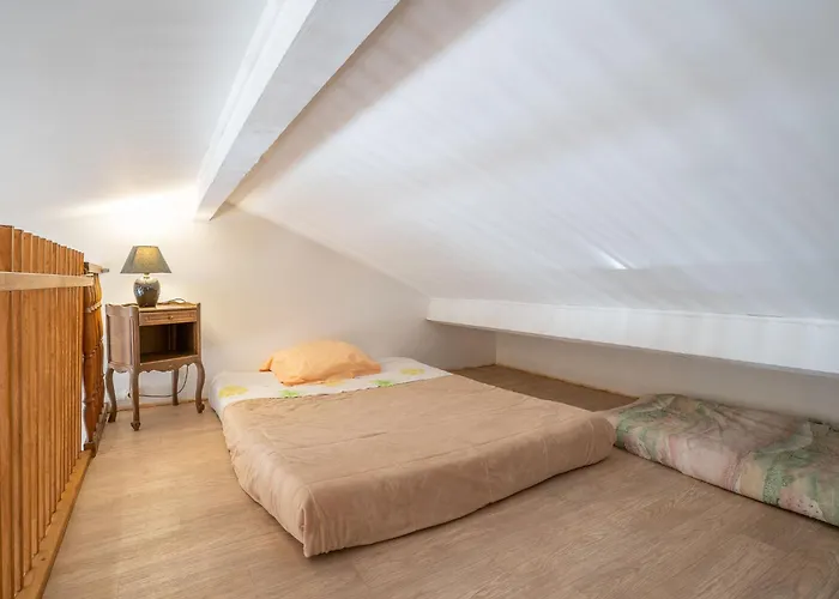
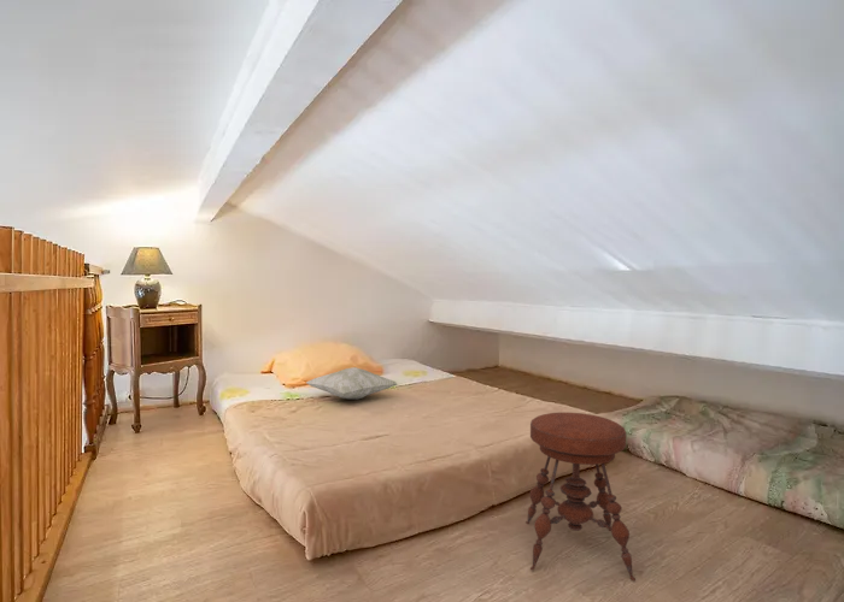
+ decorative pillow (351, 383)
+ stool (575, 484)
